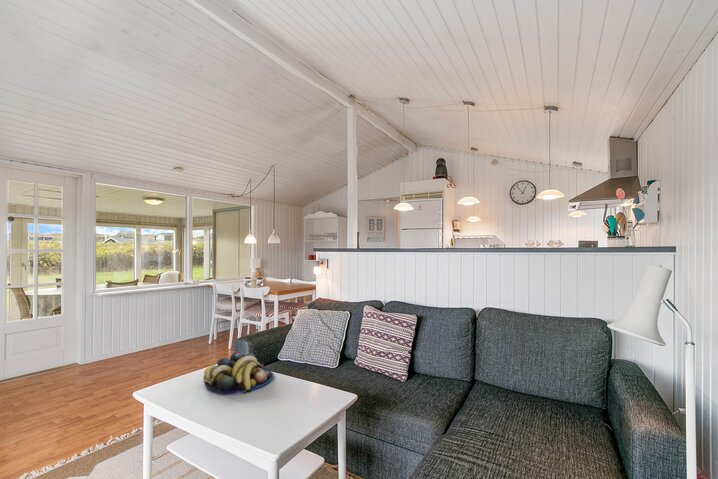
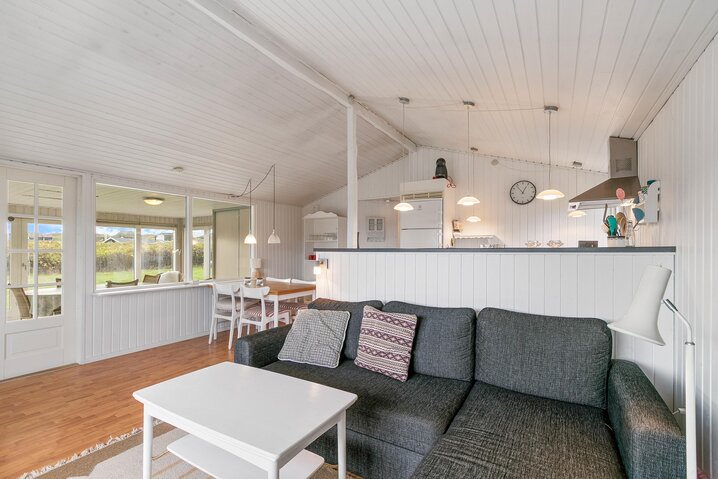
- fruit bowl (240, 368)
